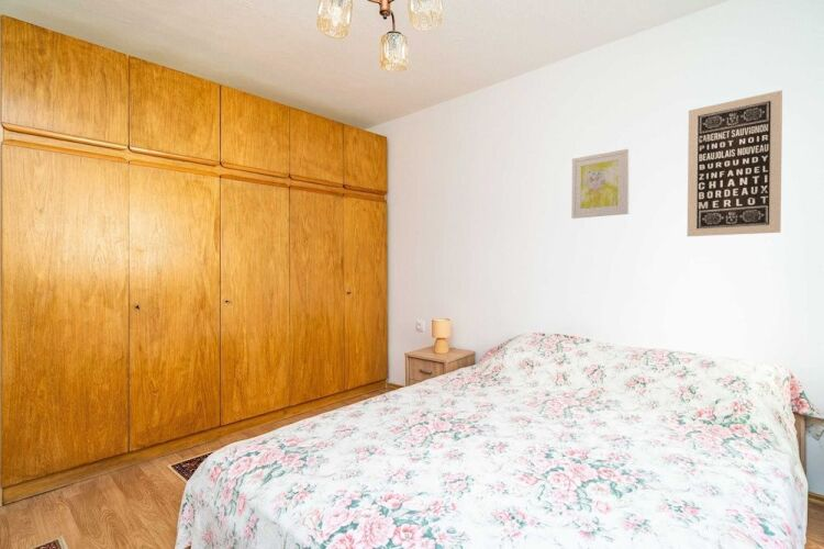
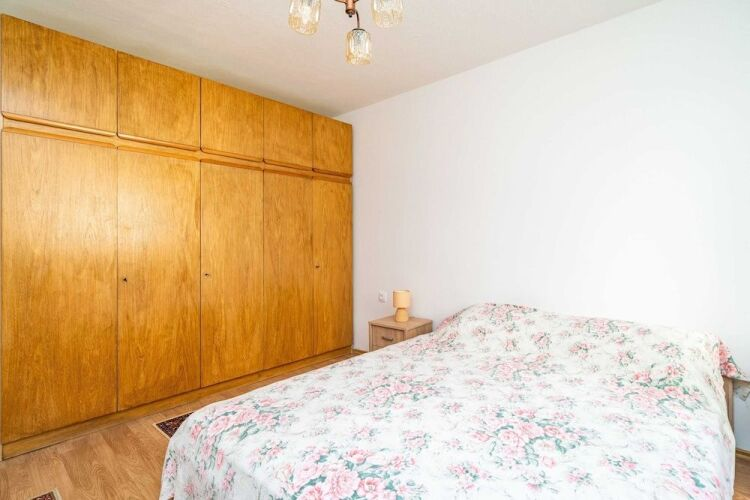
- wall art (732, 168)
- wall art (599, 184)
